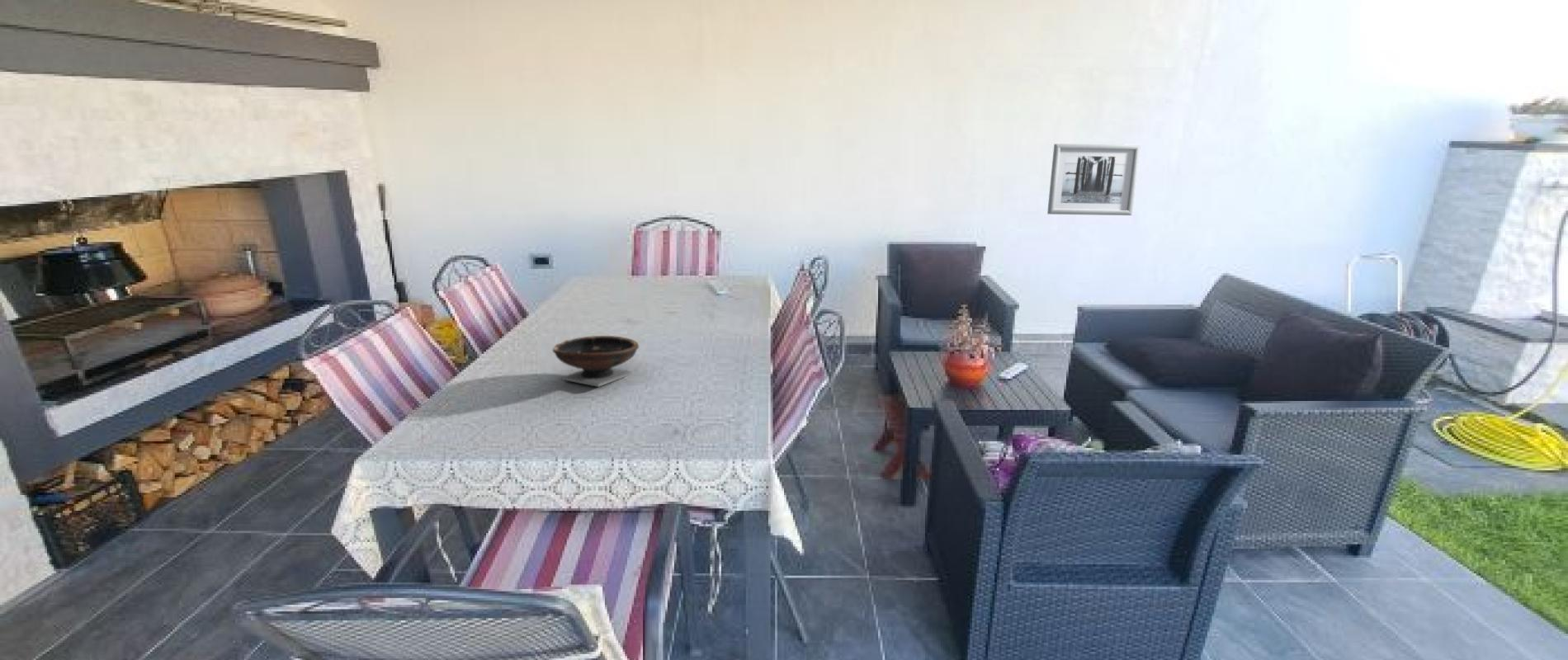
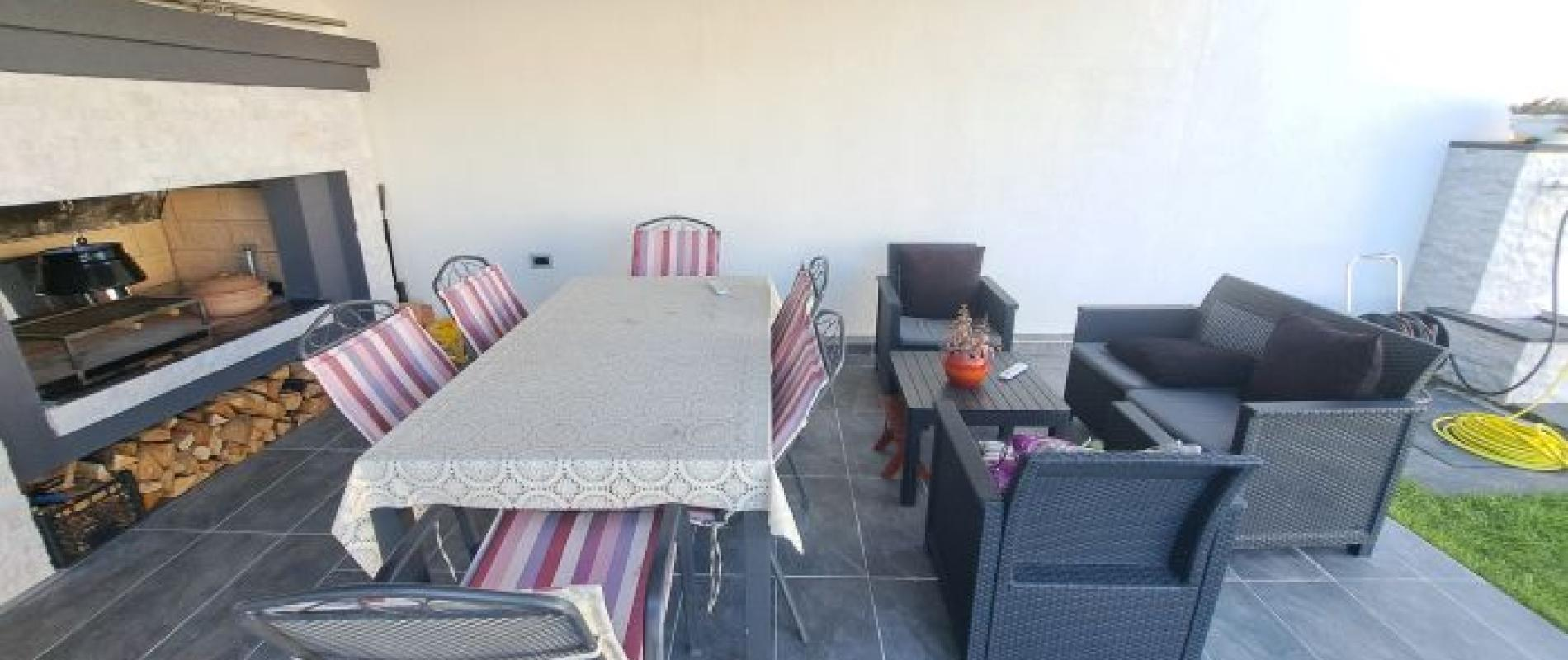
- wall art (1093, 180)
- bowl (597, 360)
